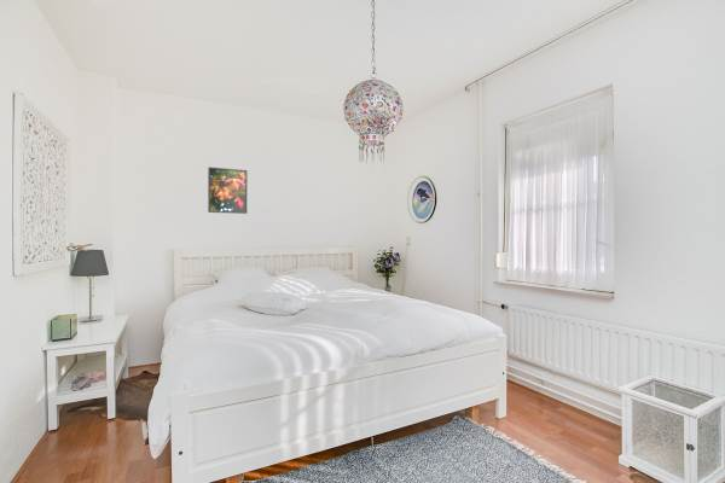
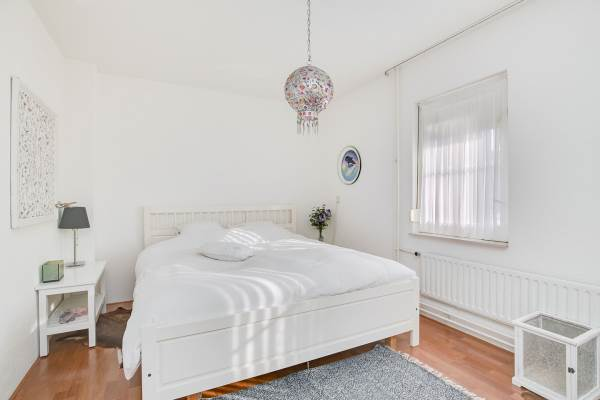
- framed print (227, 191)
